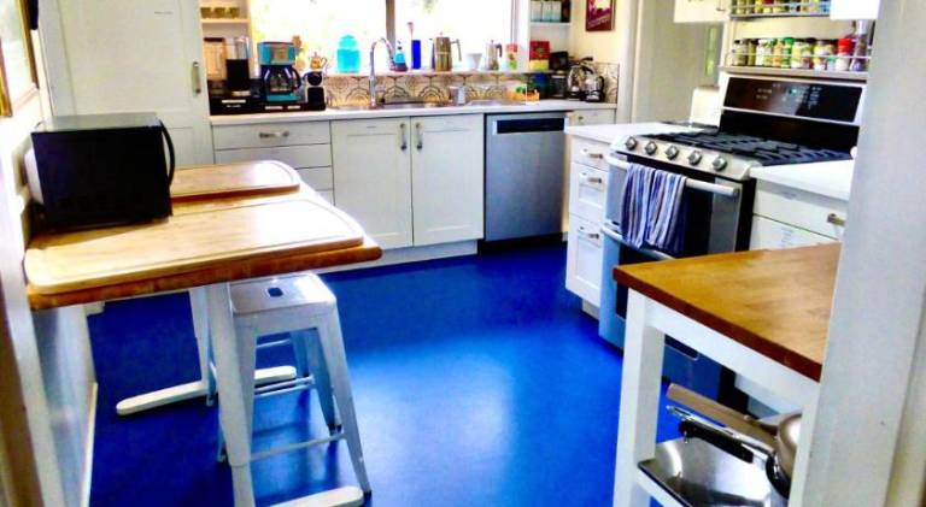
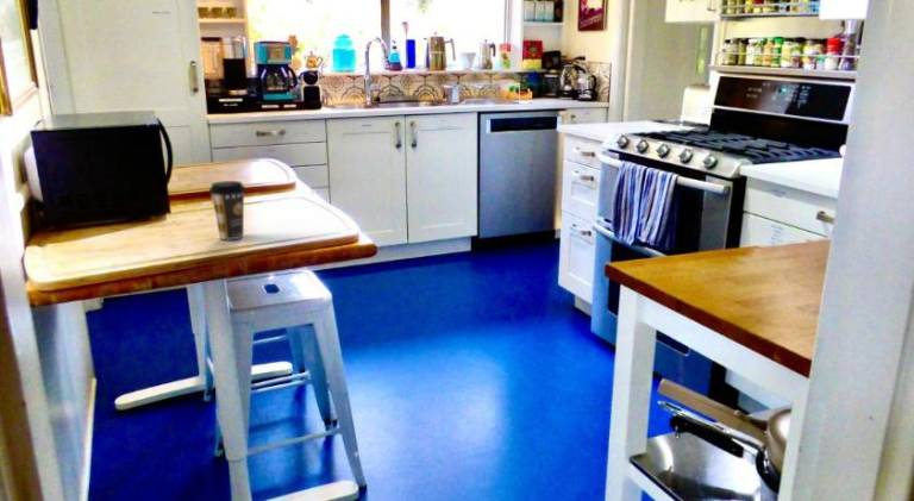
+ coffee cup (228, 209)
